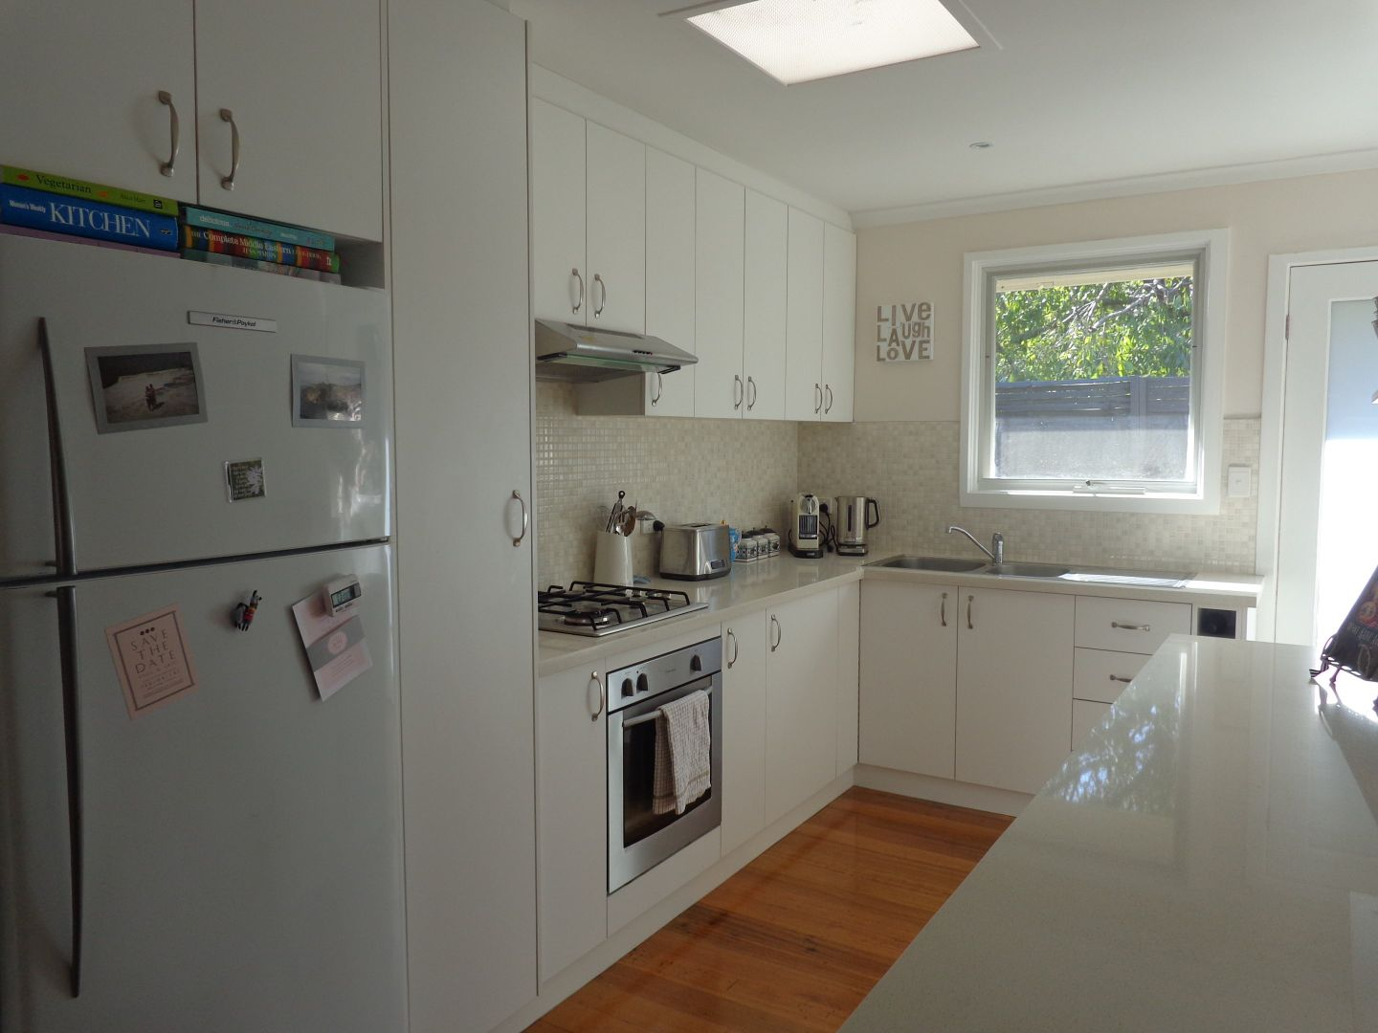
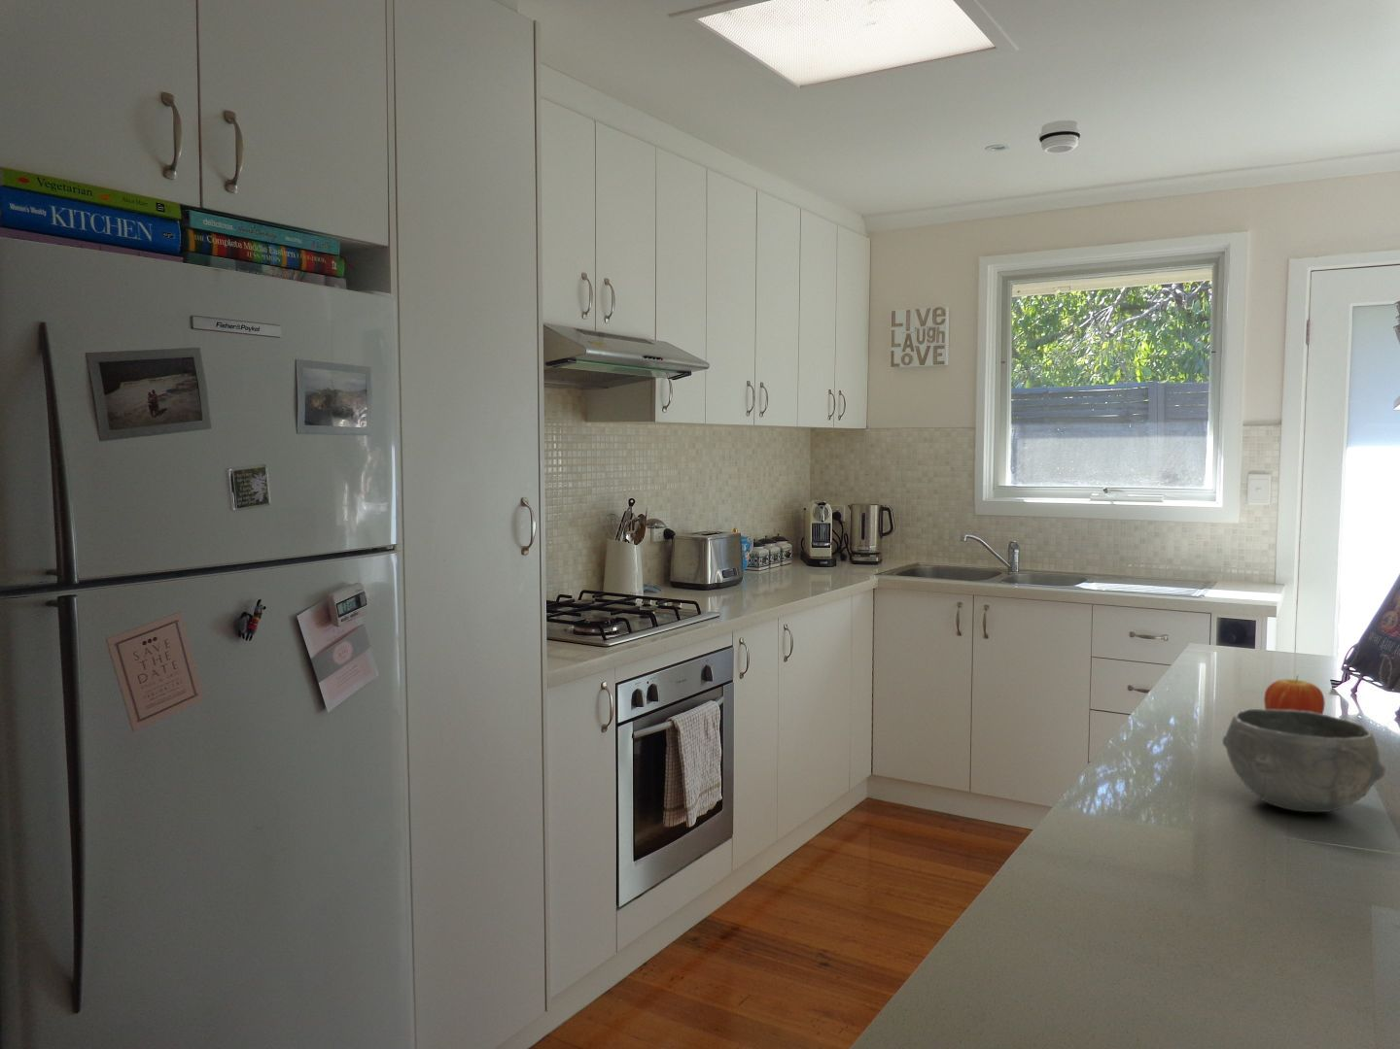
+ bowl (1299, 764)
+ fruit (1293, 705)
+ smoke detector (1059, 137)
